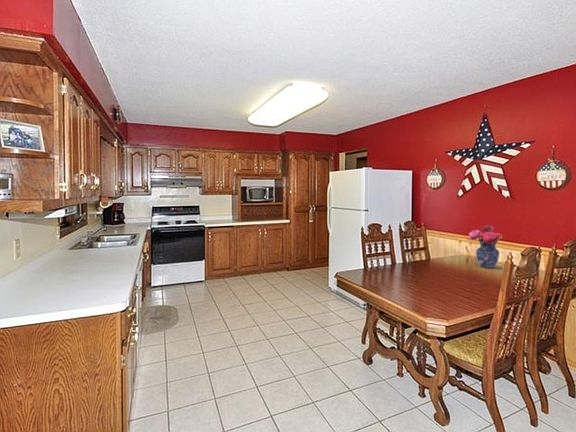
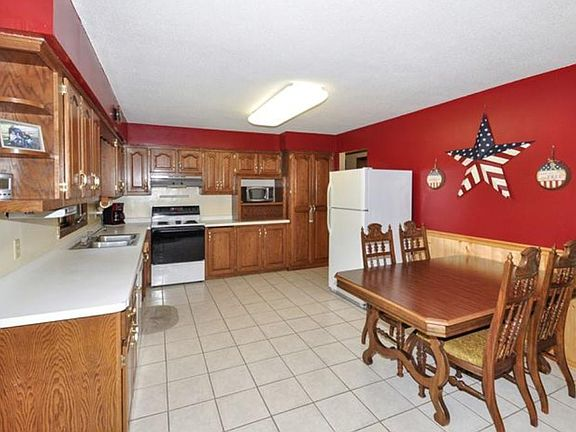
- flower arrangement (485, 246)
